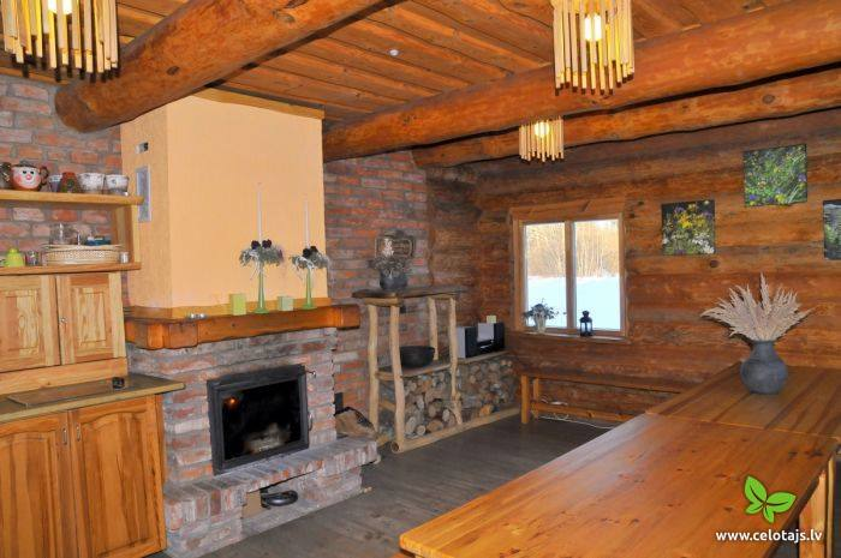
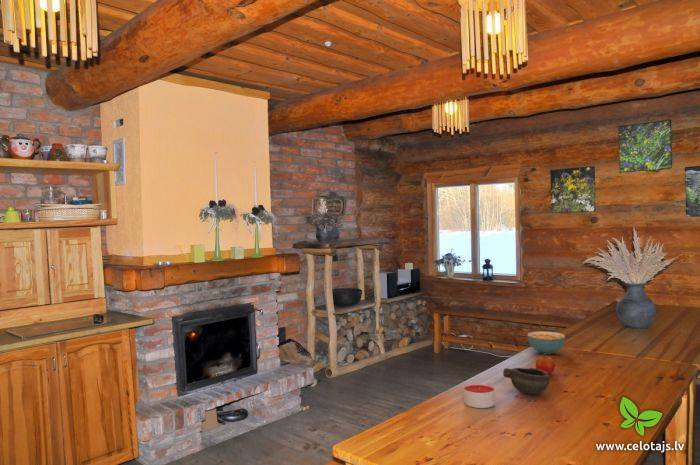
+ fruit (545, 363)
+ bowl (527, 380)
+ cereal bowl (546, 343)
+ candle (479, 394)
